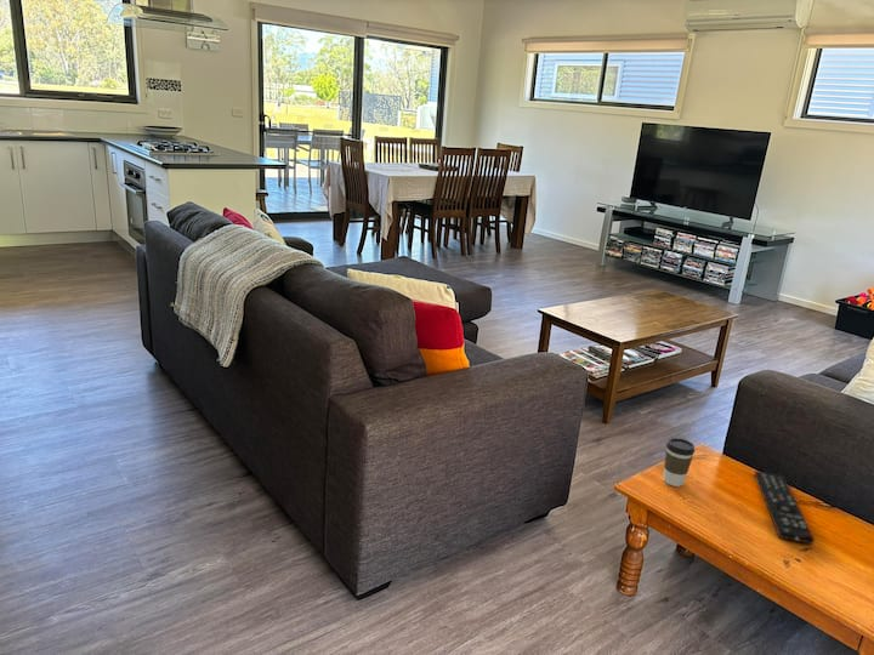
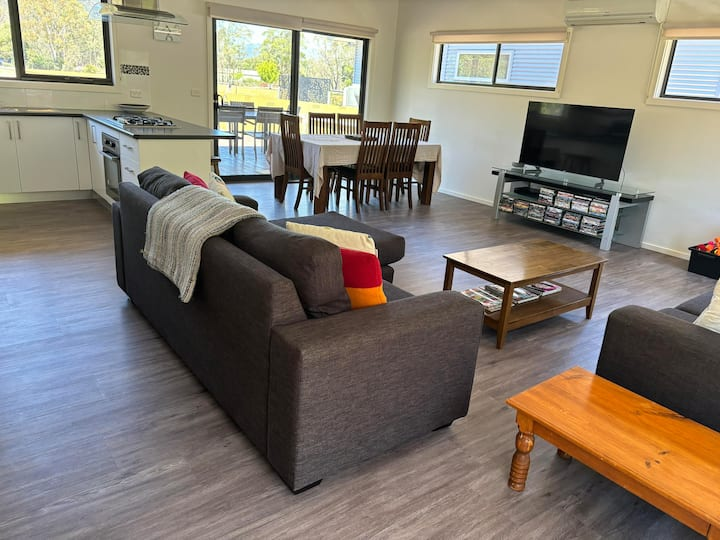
- remote control (782, 503)
- coffee cup (676, 462)
